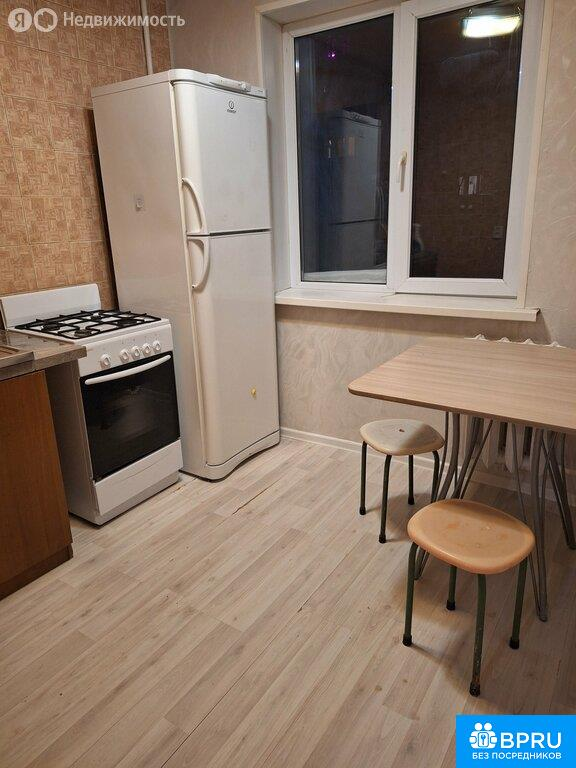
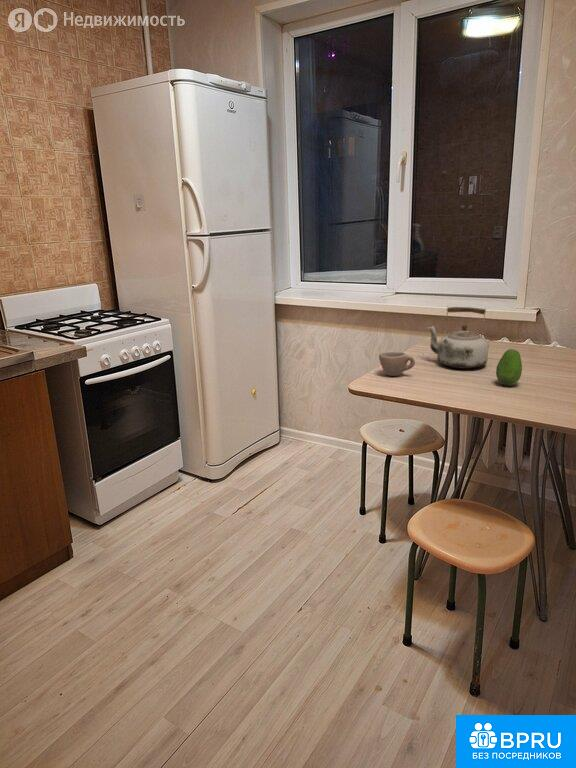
+ cup (396, 364)
+ kettle (457, 335)
+ fruit (509, 367)
